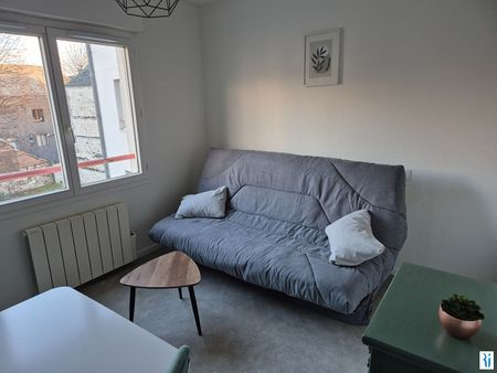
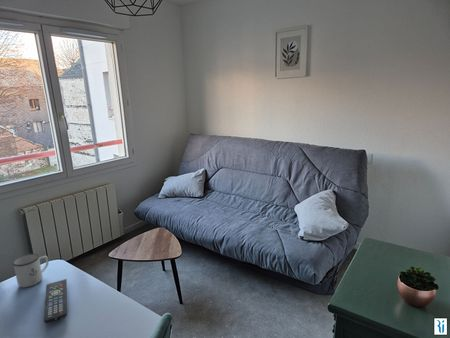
+ remote control (56, 298)
+ mug (33, 268)
